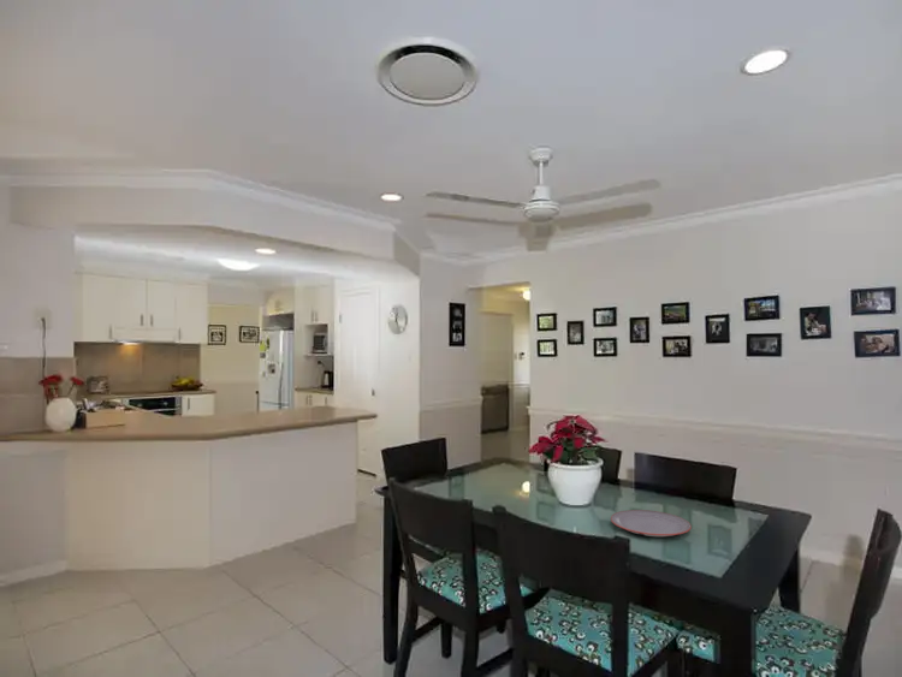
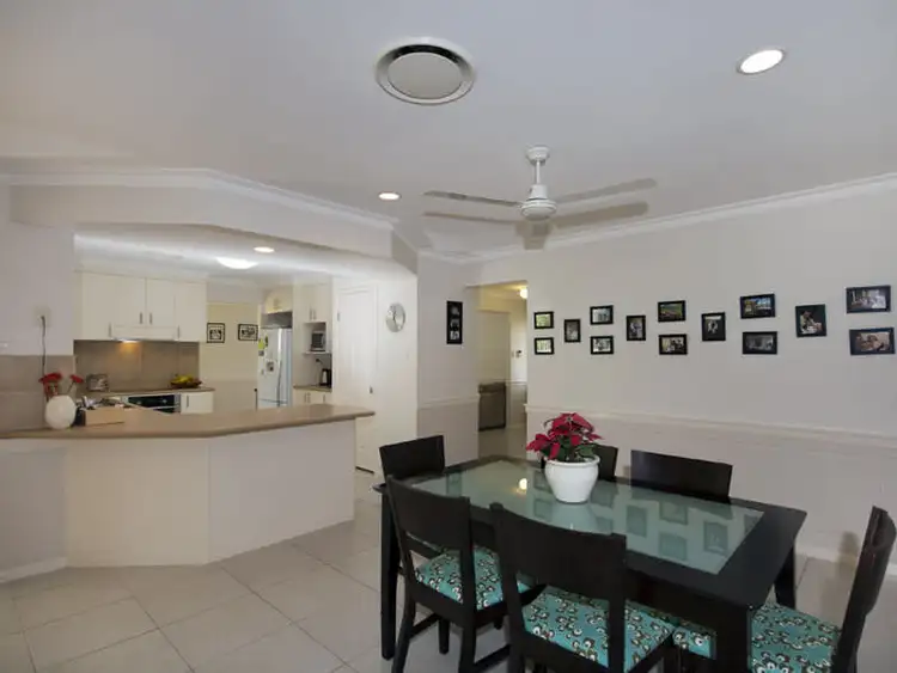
- plate (649, 524)
